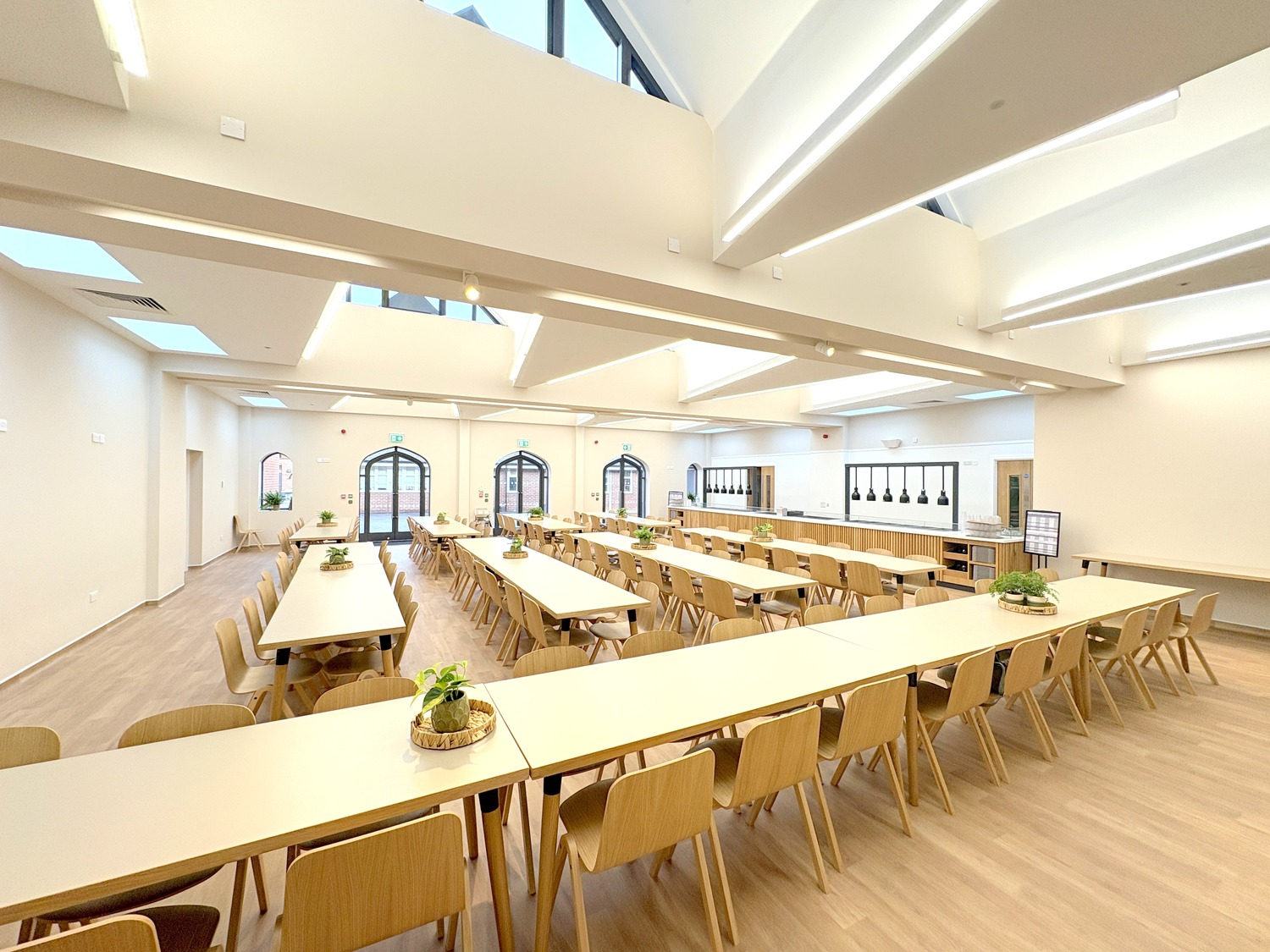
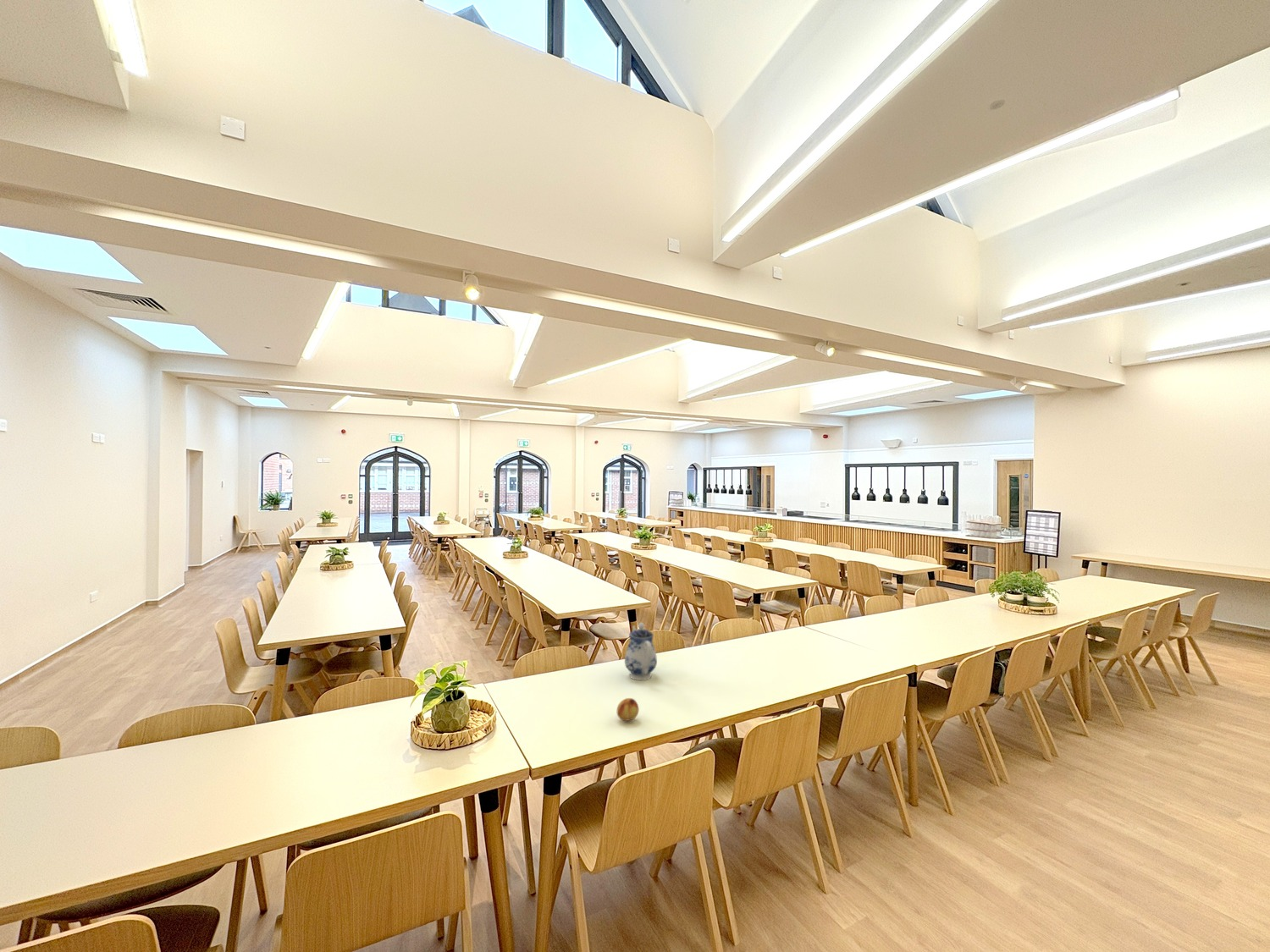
+ fruit (627, 709)
+ teapot (641, 649)
